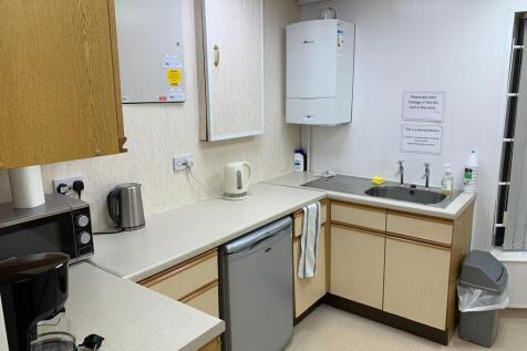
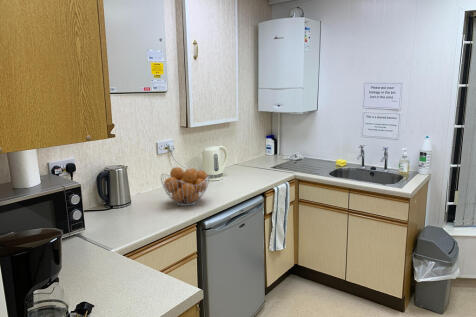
+ fruit basket (185, 185)
